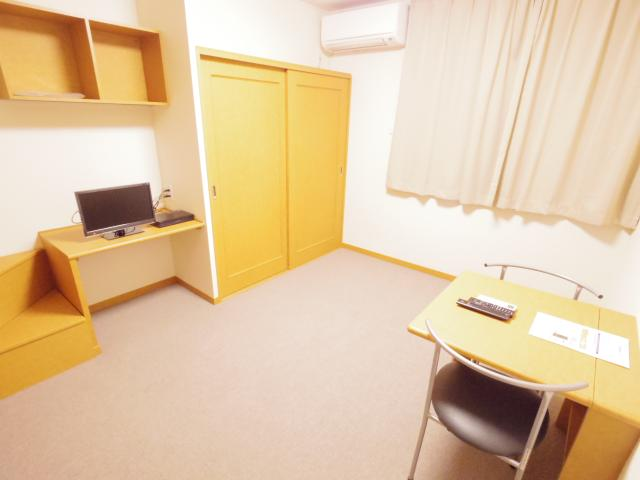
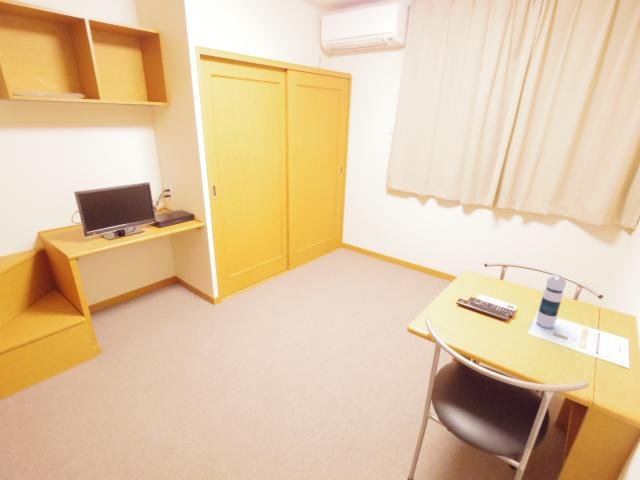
+ water bottle (551, 299)
